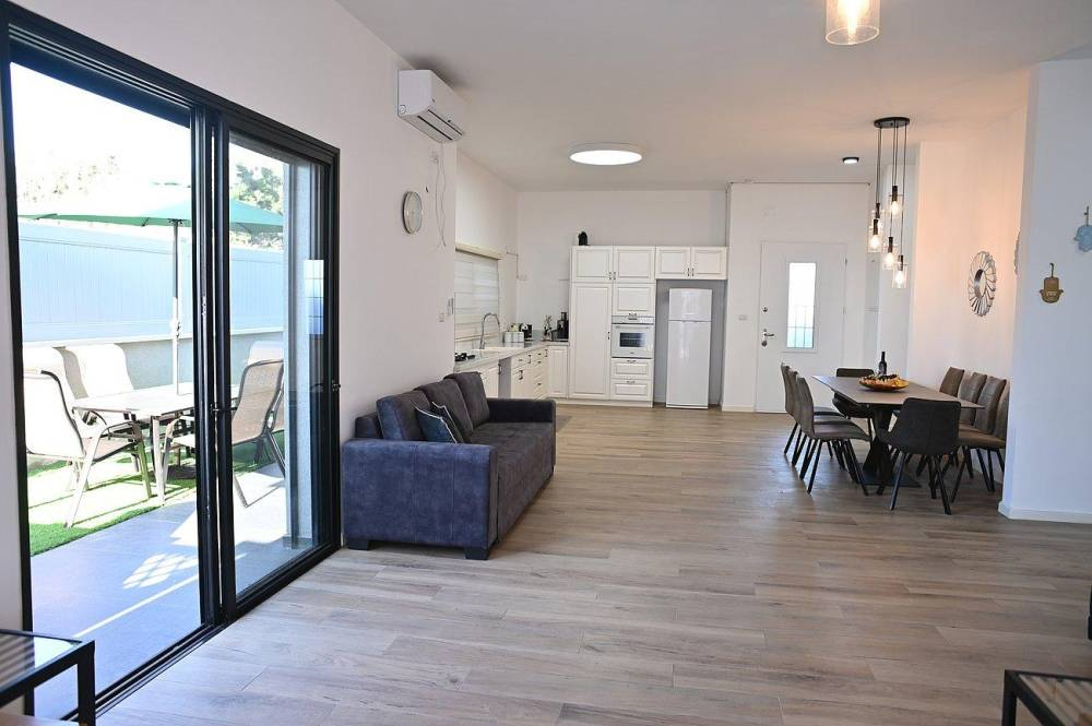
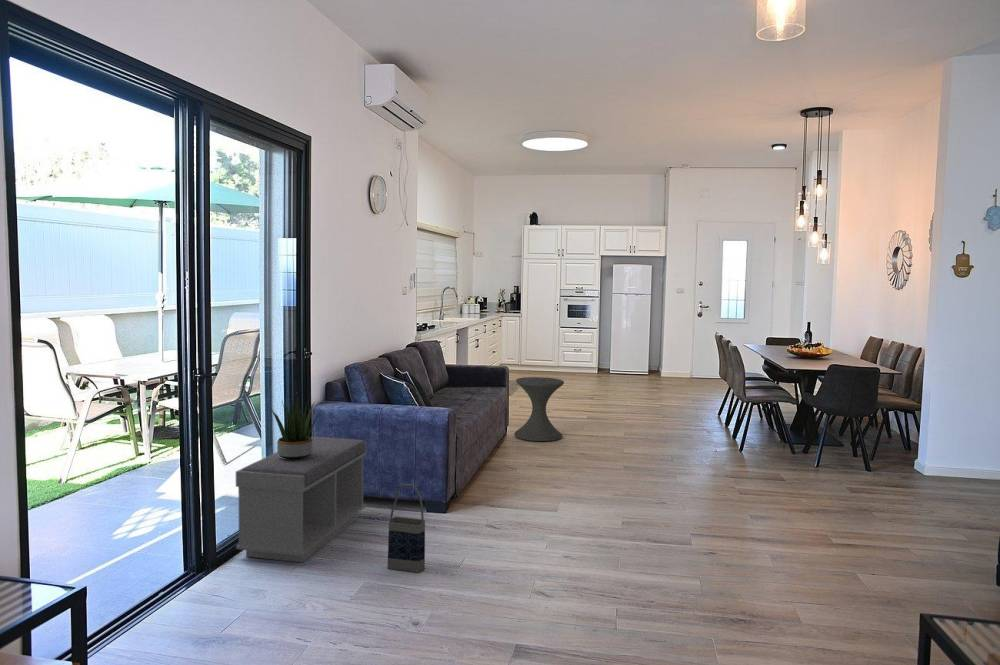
+ side table (539, 408)
+ bag (406, 525)
+ potted plant (295, 427)
+ bench (307, 493)
